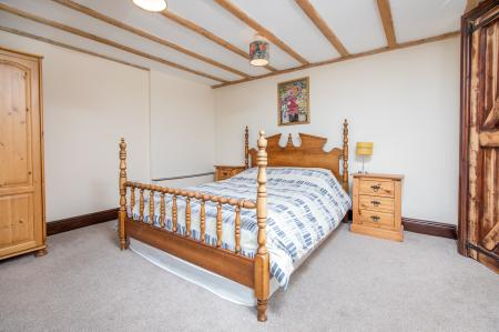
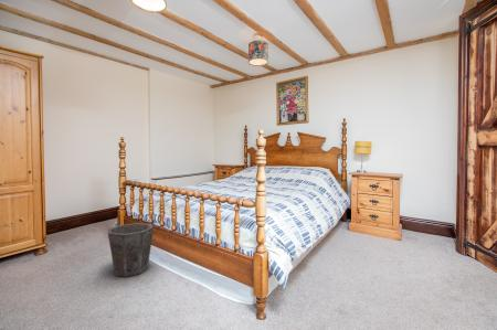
+ waste bin (130, 248)
